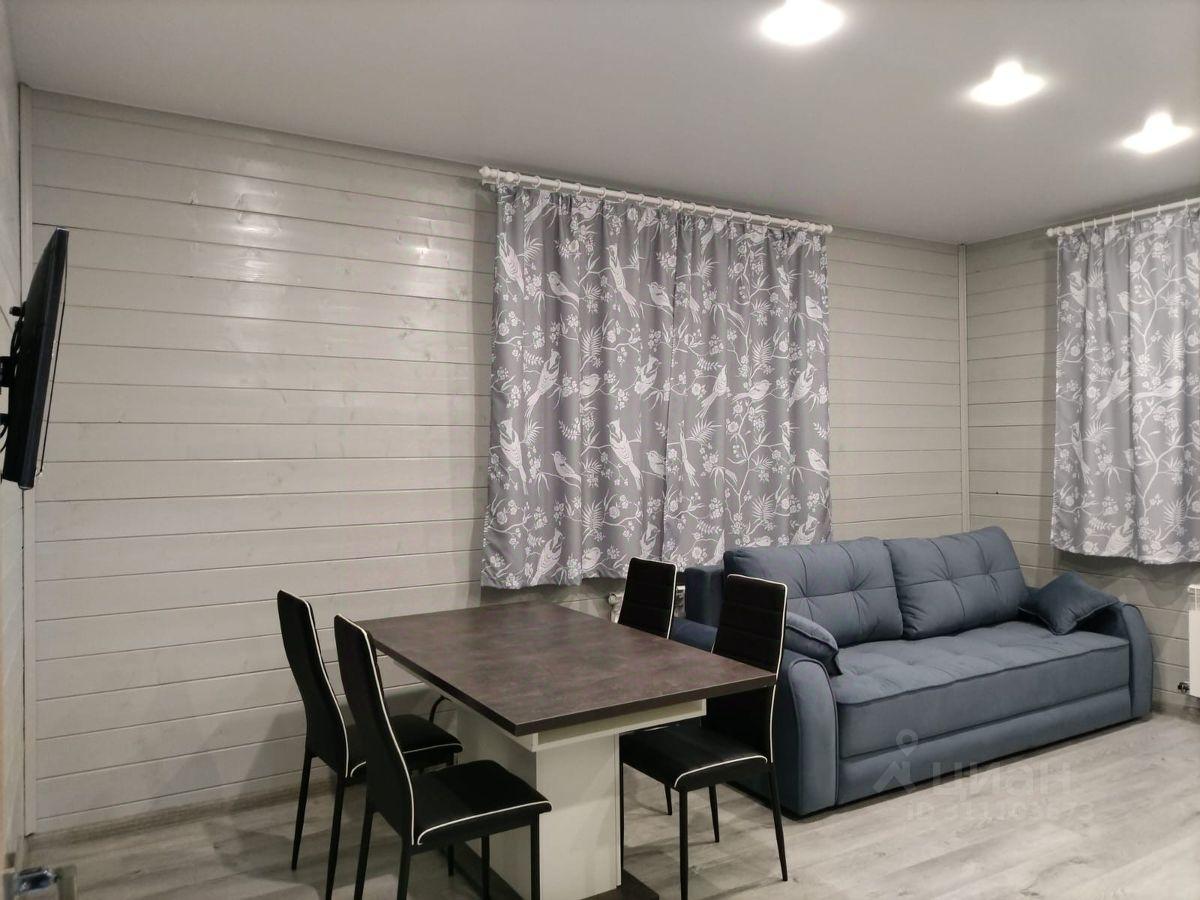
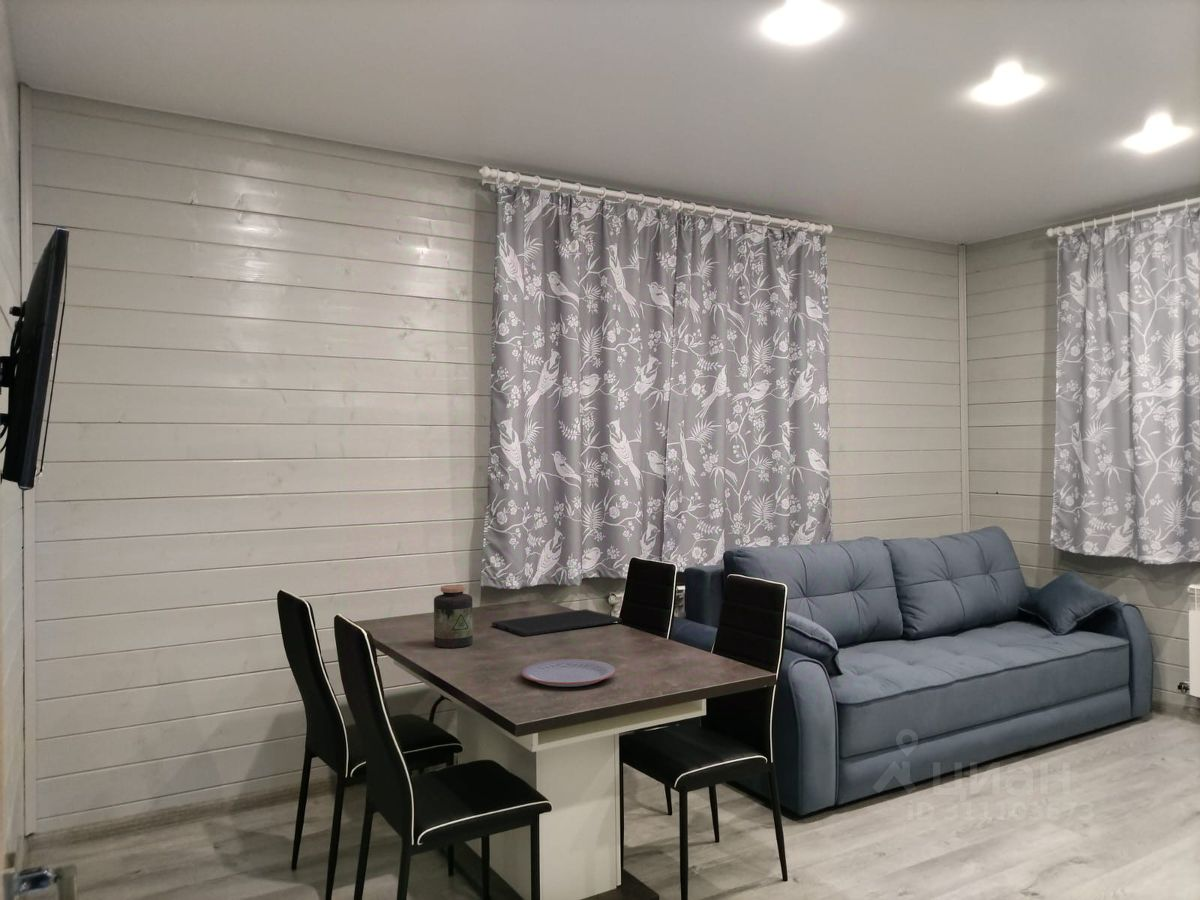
+ jar (453, 615)
+ plate (568, 673)
+ cutting board (557, 622)
